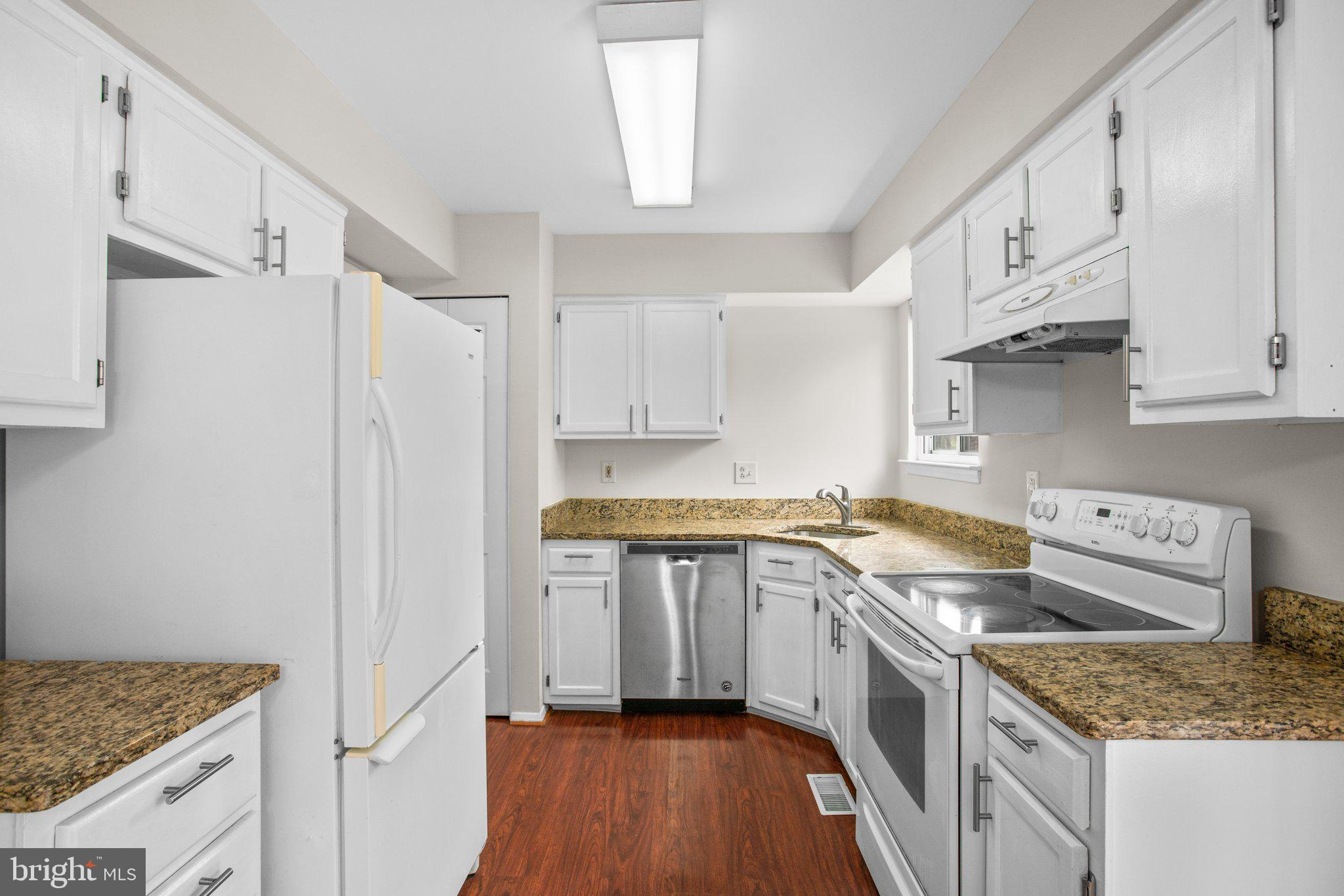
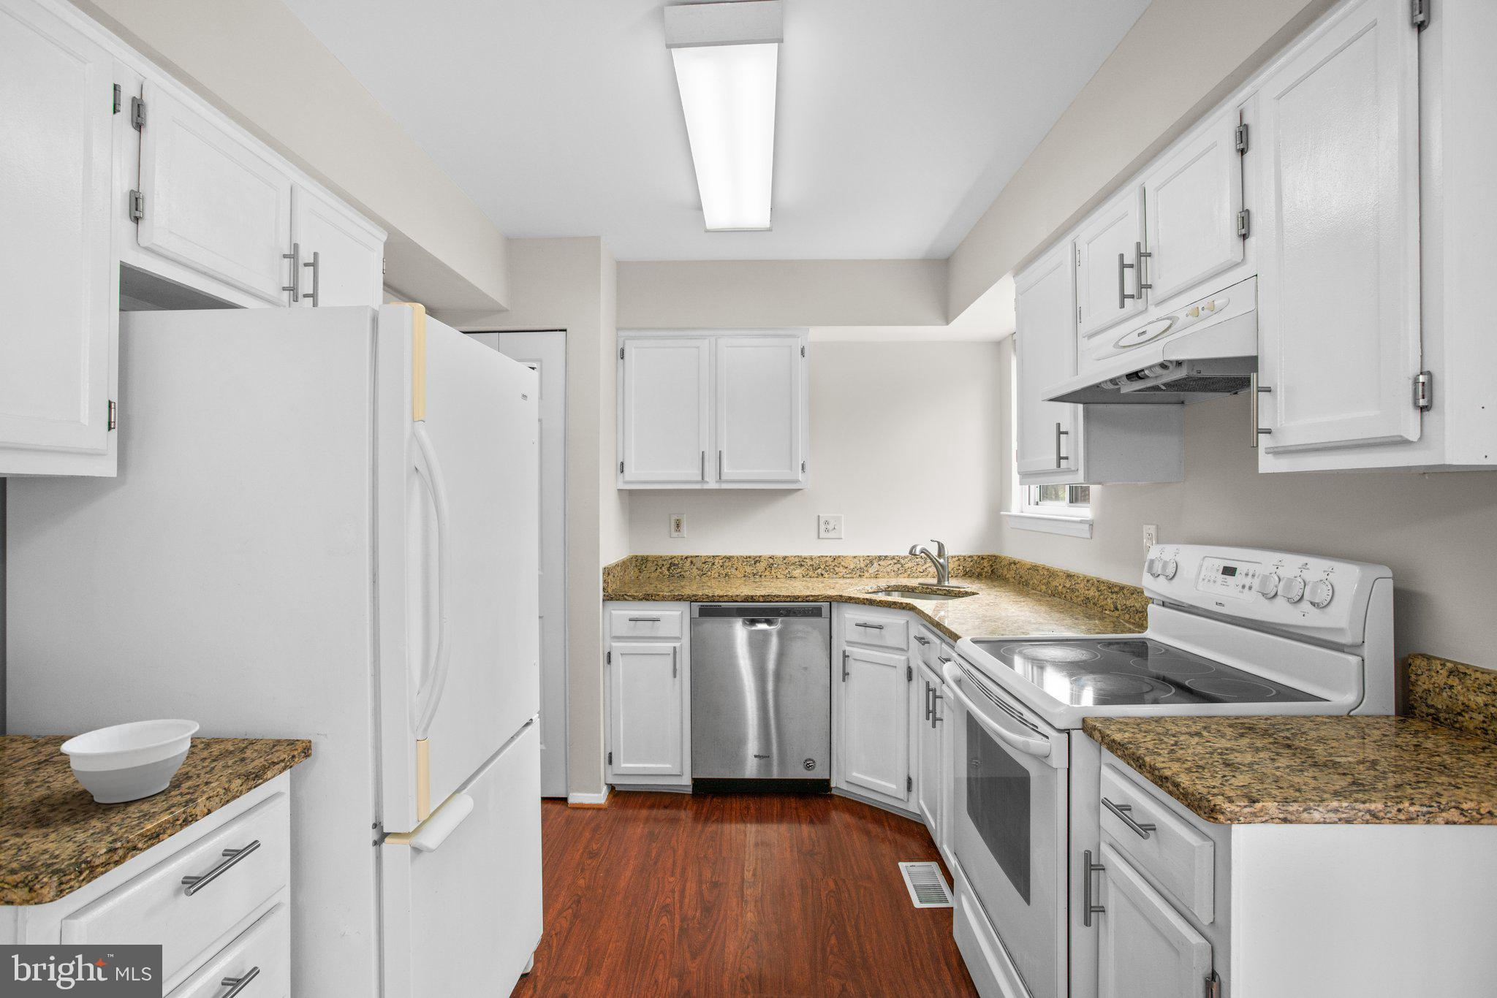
+ bowl (133, 763)
